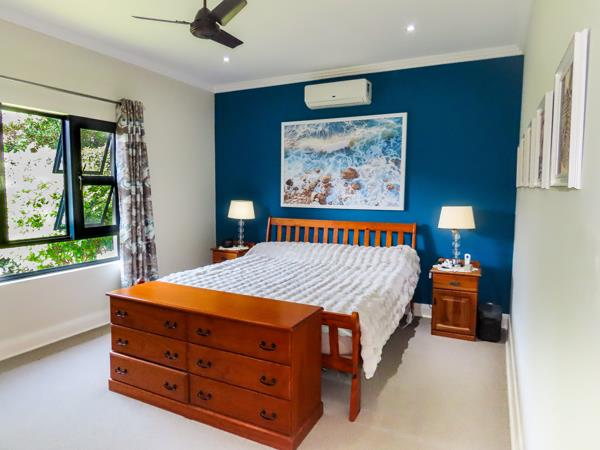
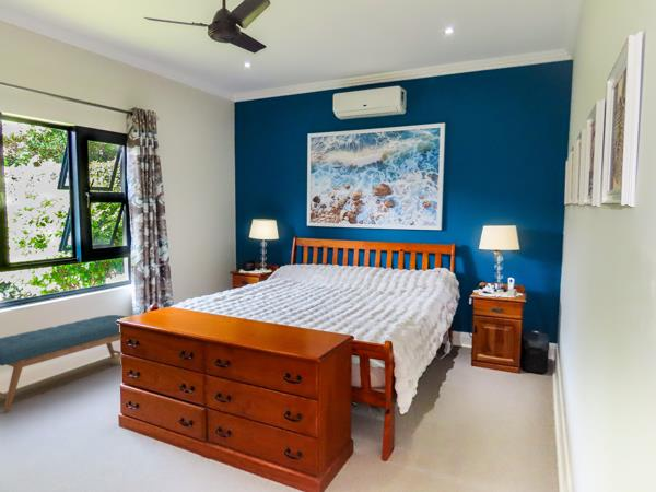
+ bench (68, 353)
